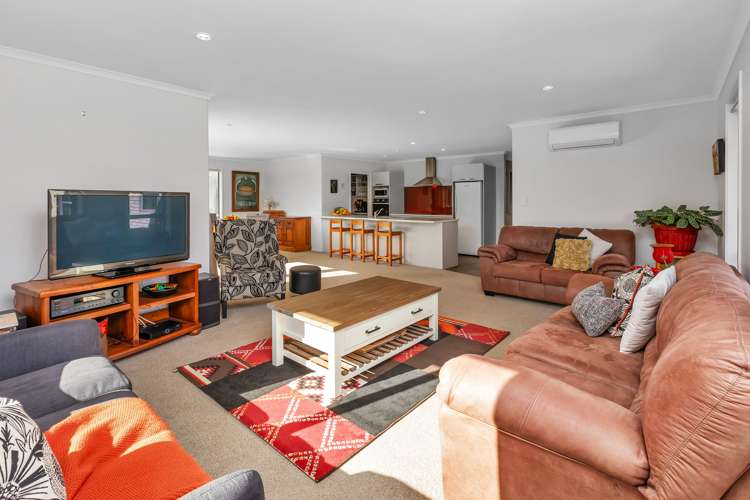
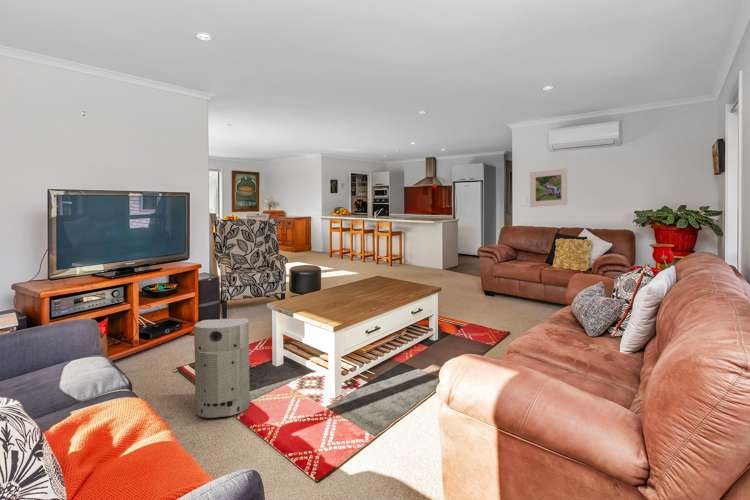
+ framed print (548, 188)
+ fan (222, 365)
